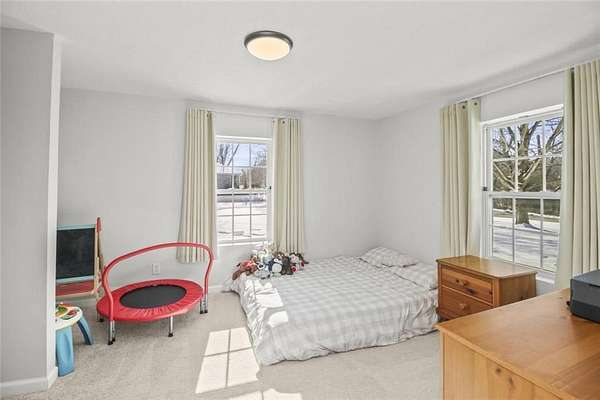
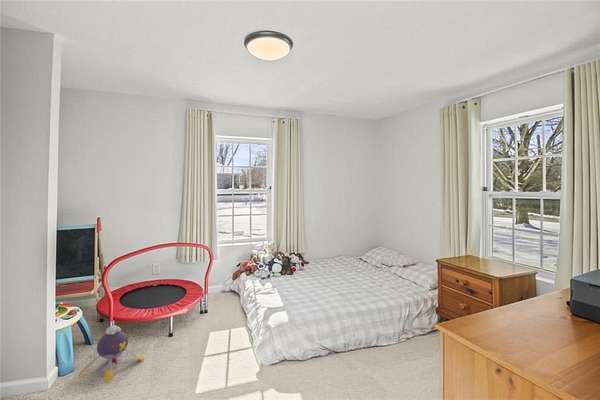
+ plush toy (112, 346)
